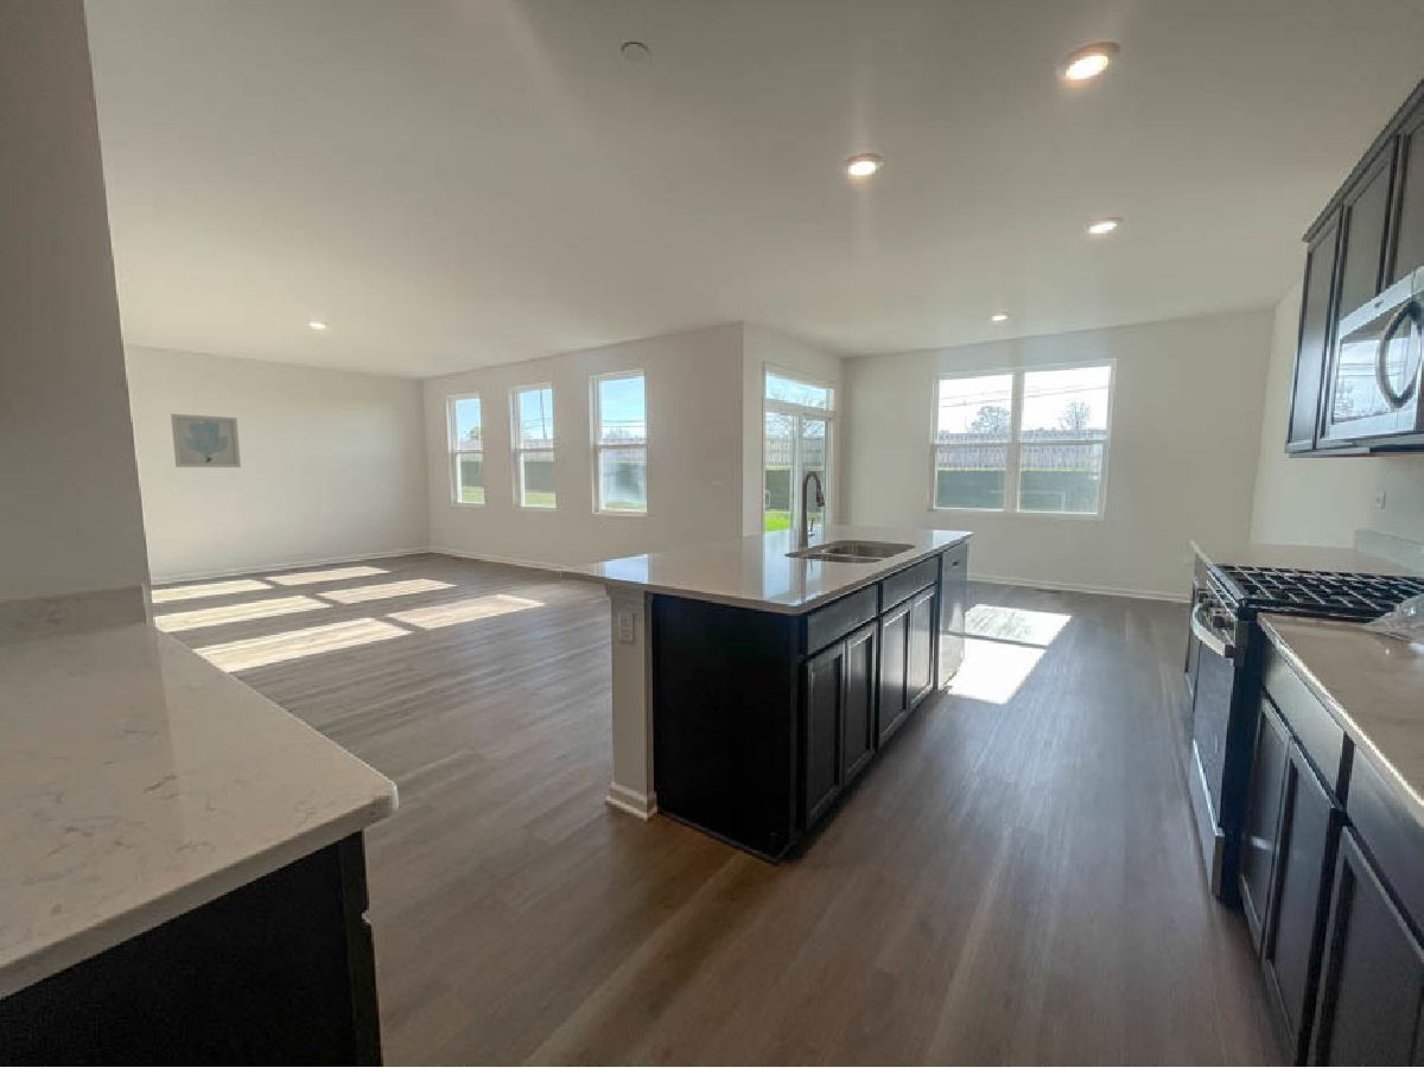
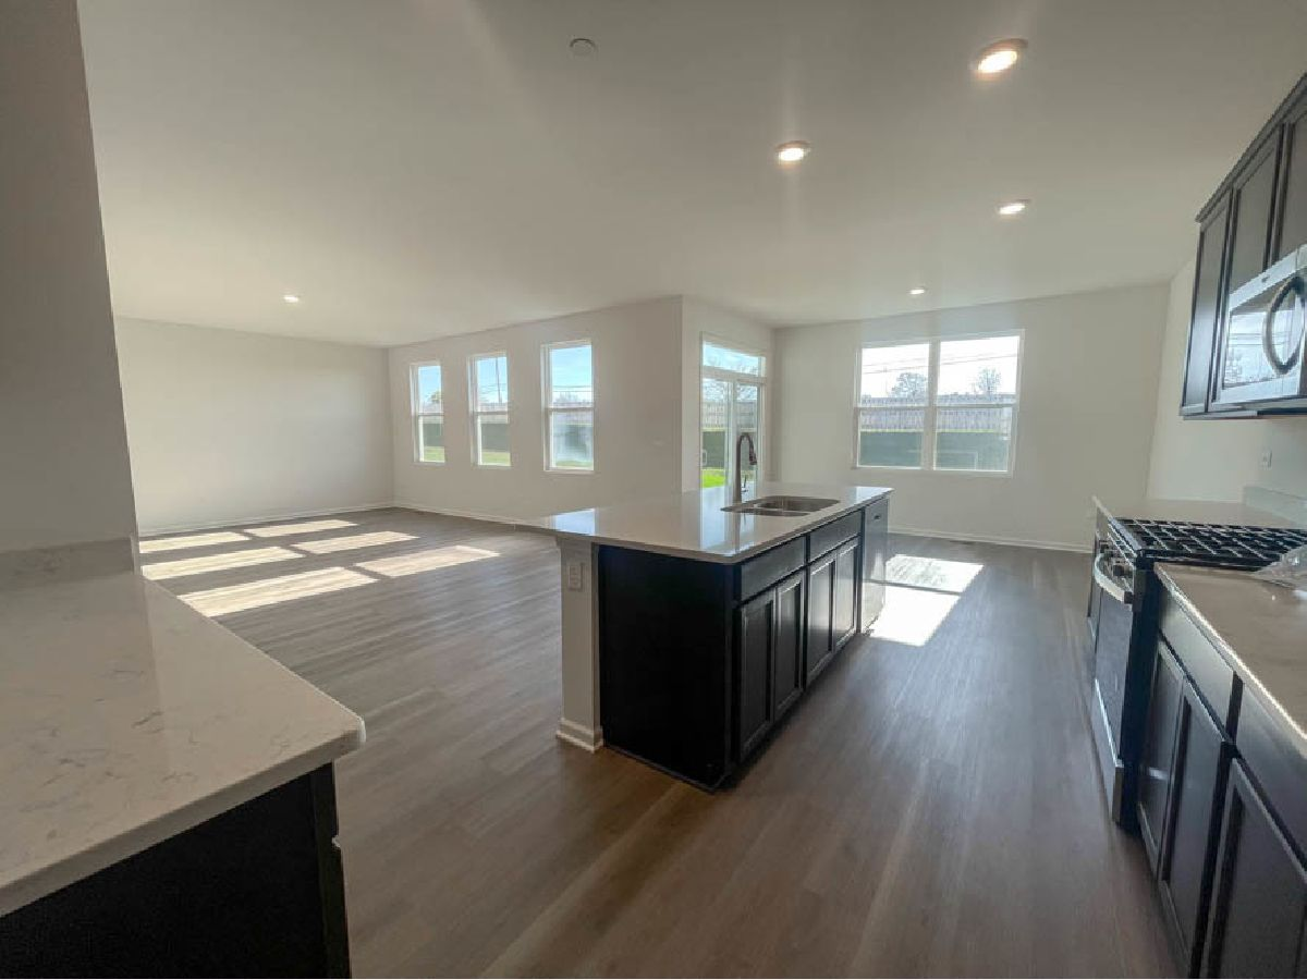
- wall art (206, 441)
